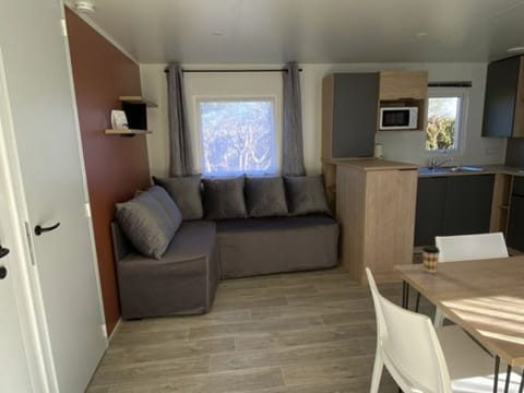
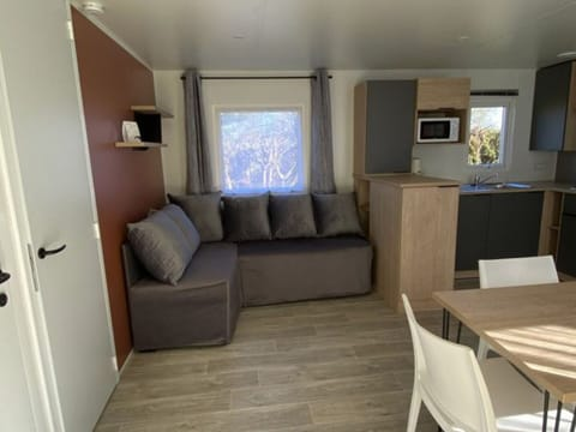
- coffee cup (430, 259)
